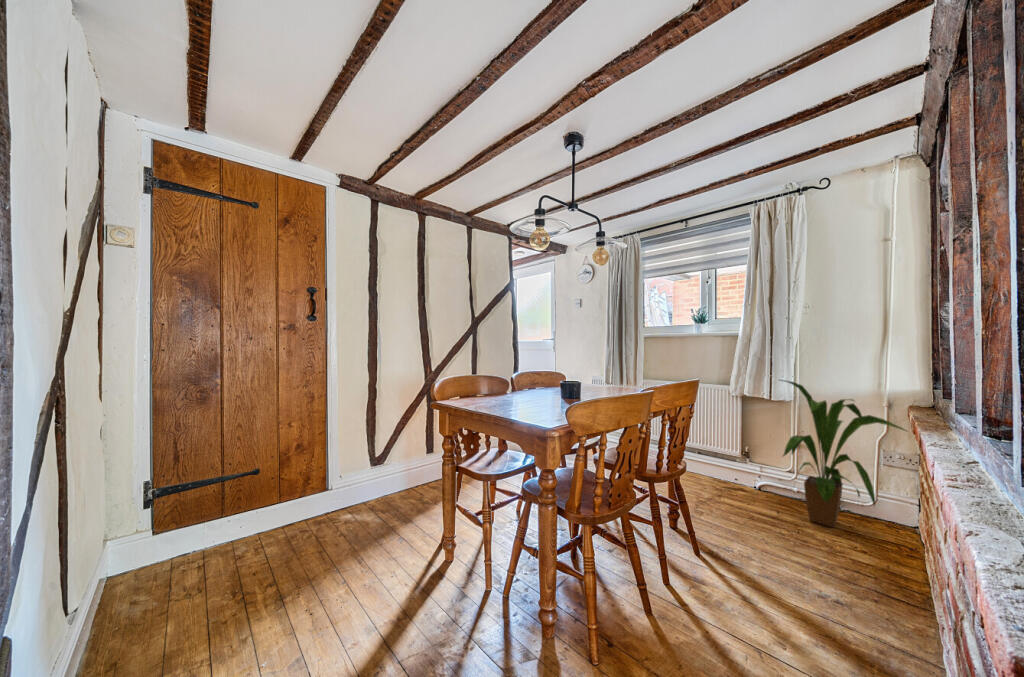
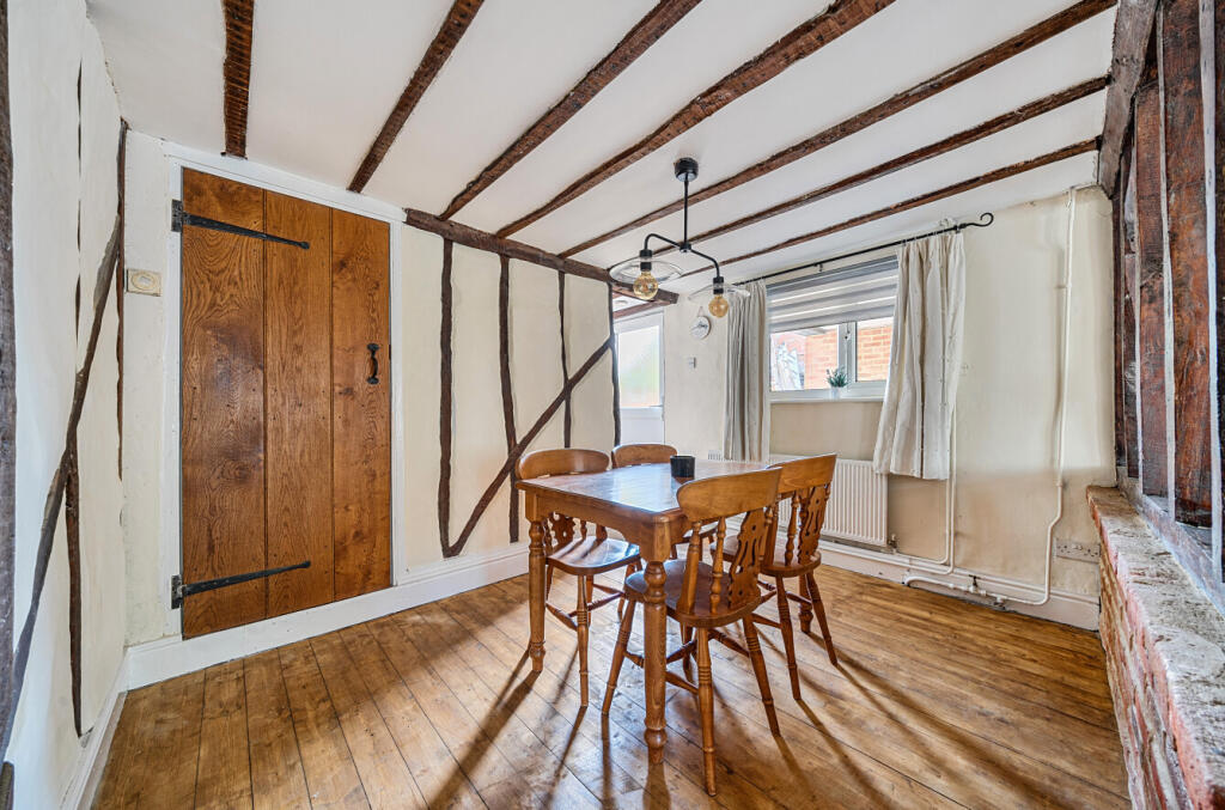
- house plant (839, 455)
